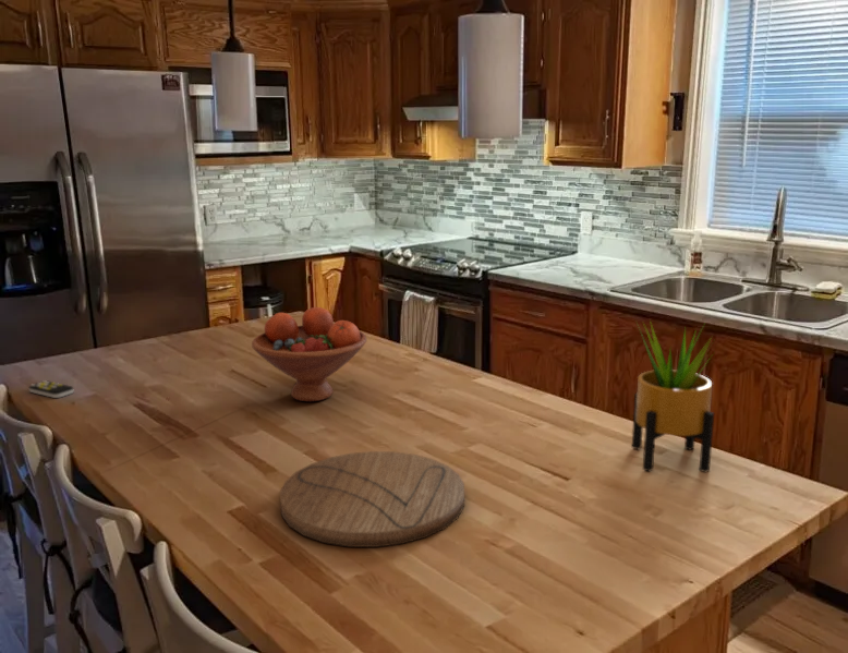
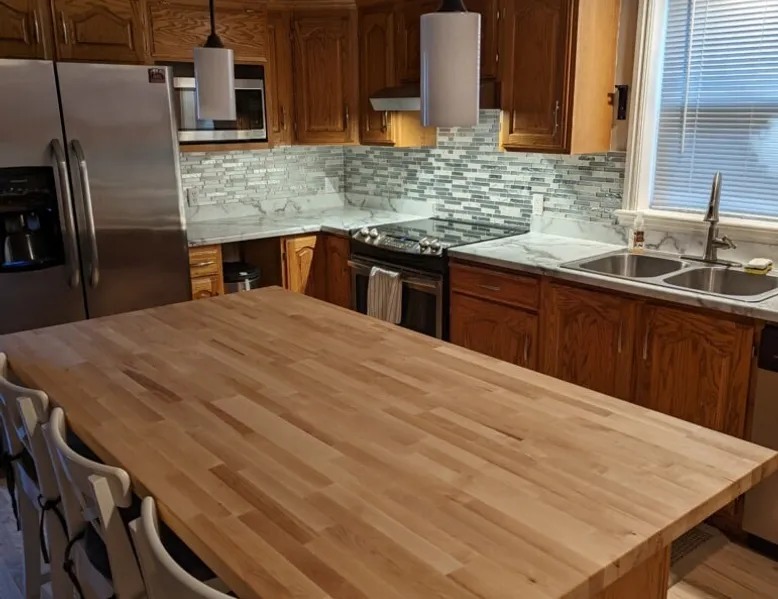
- fruit bowl (310, 355)
- cutting board (373, 494)
- remote control (51, 388)
- potted plant (673, 390)
